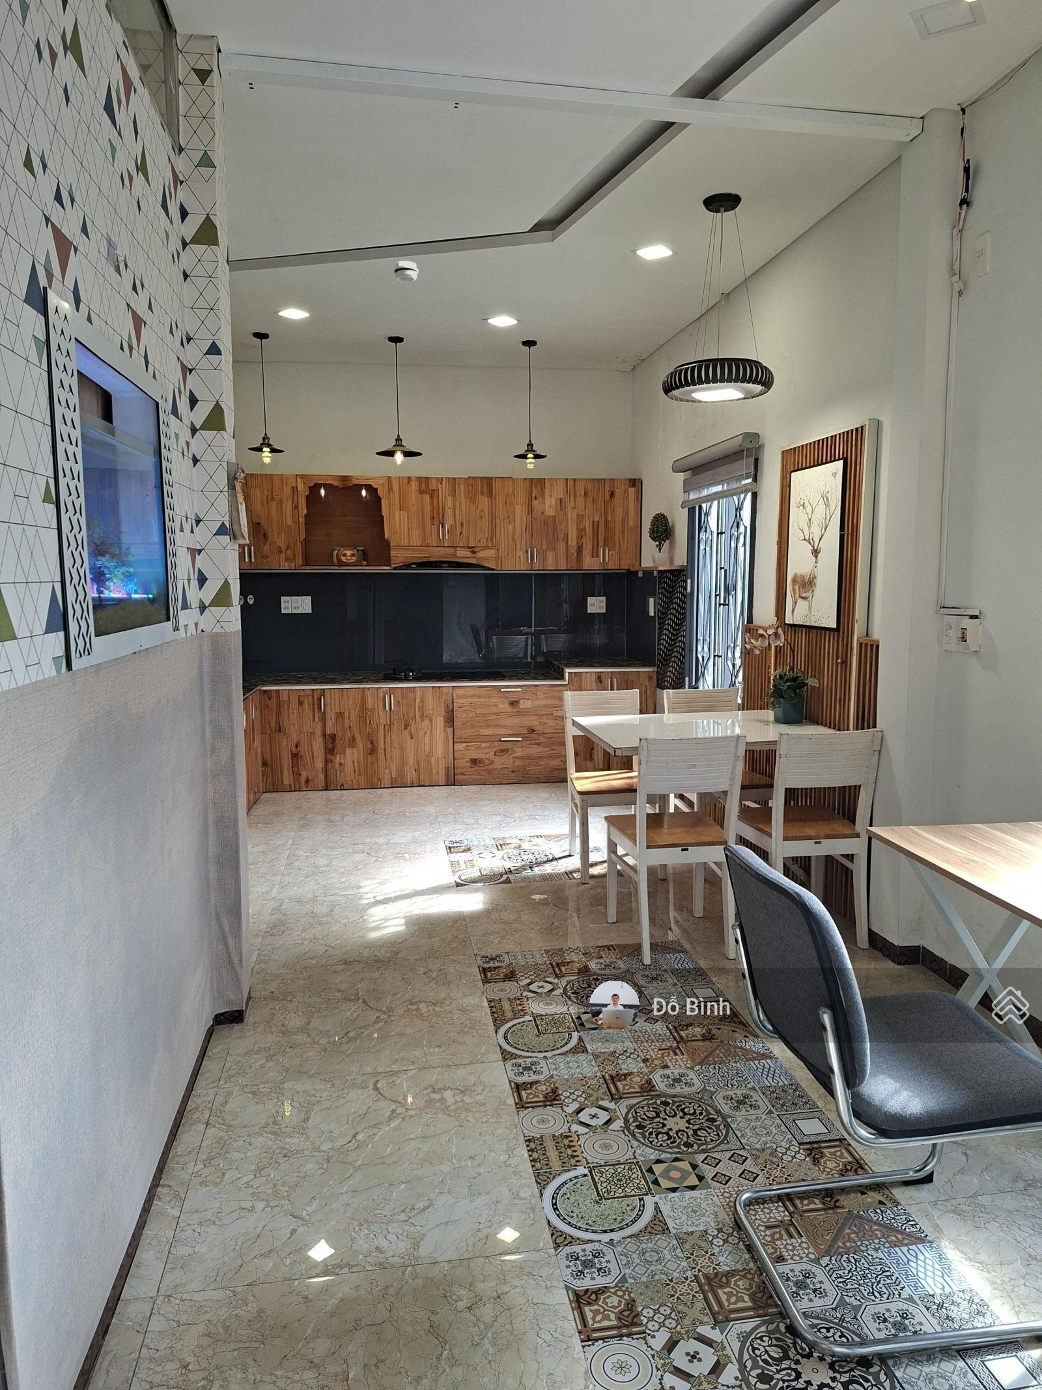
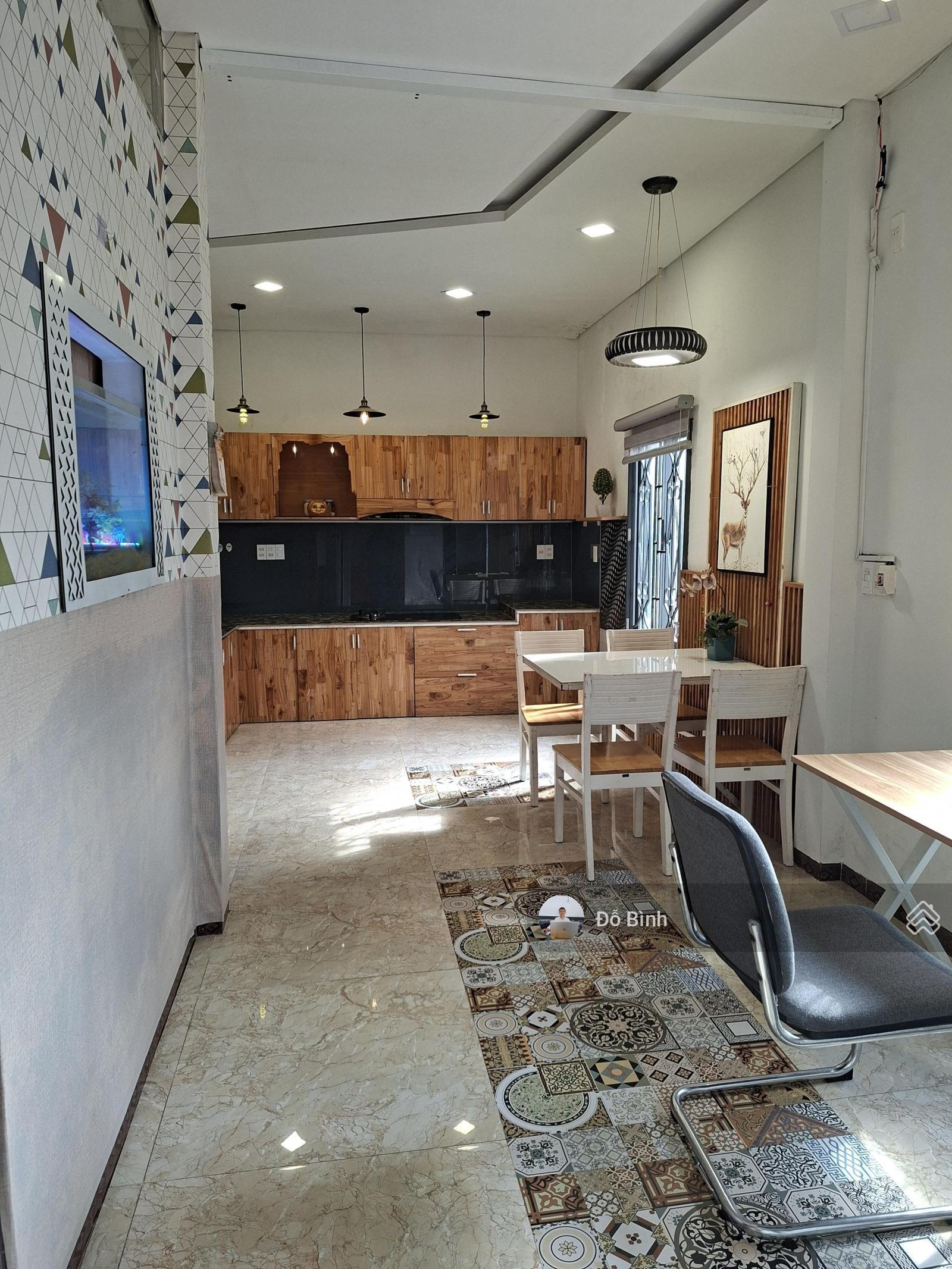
- smoke detector (406, 272)
